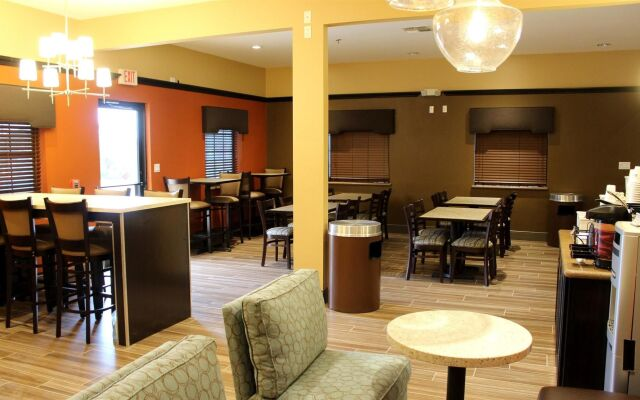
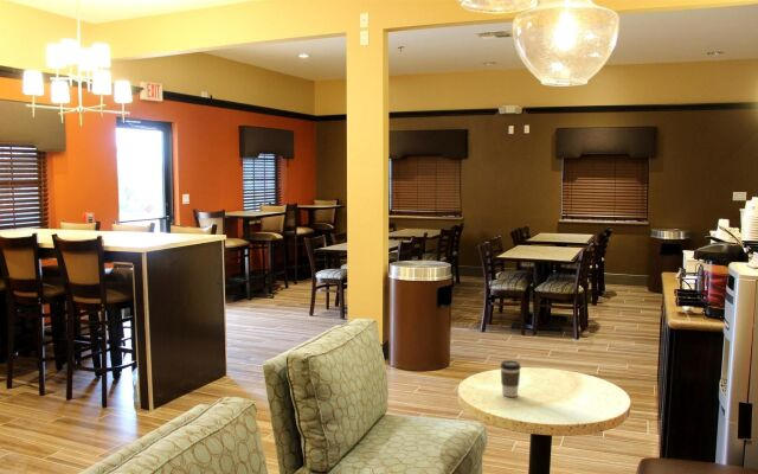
+ coffee cup (509, 378)
